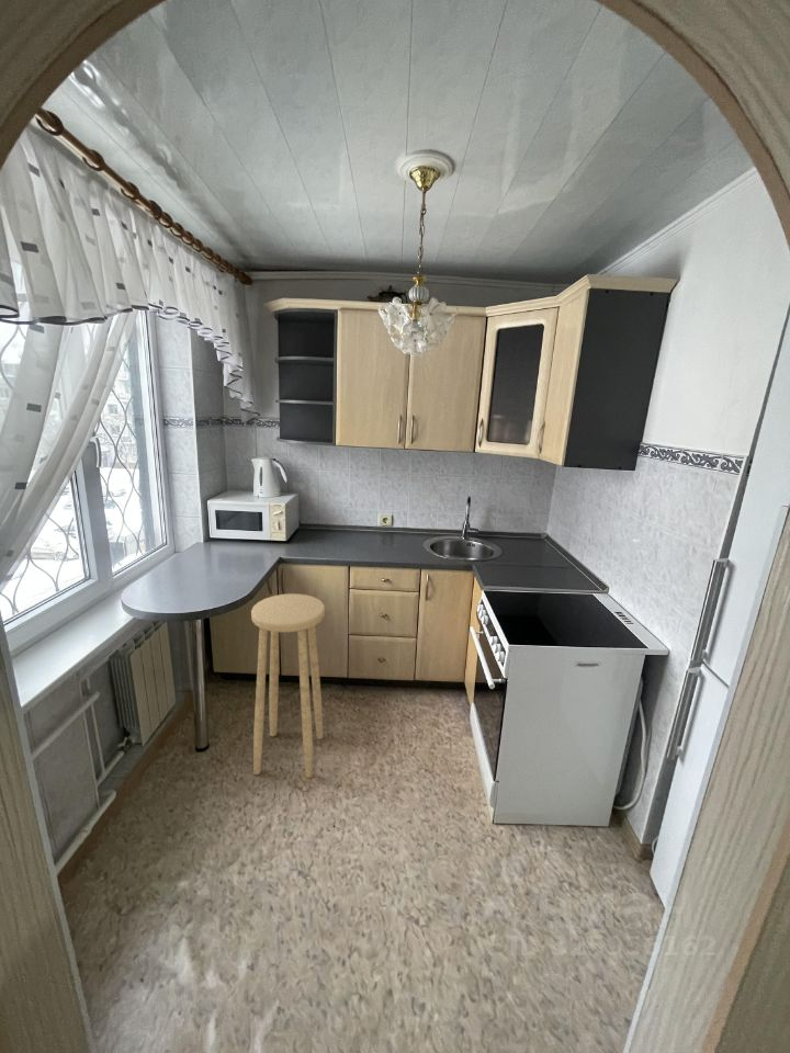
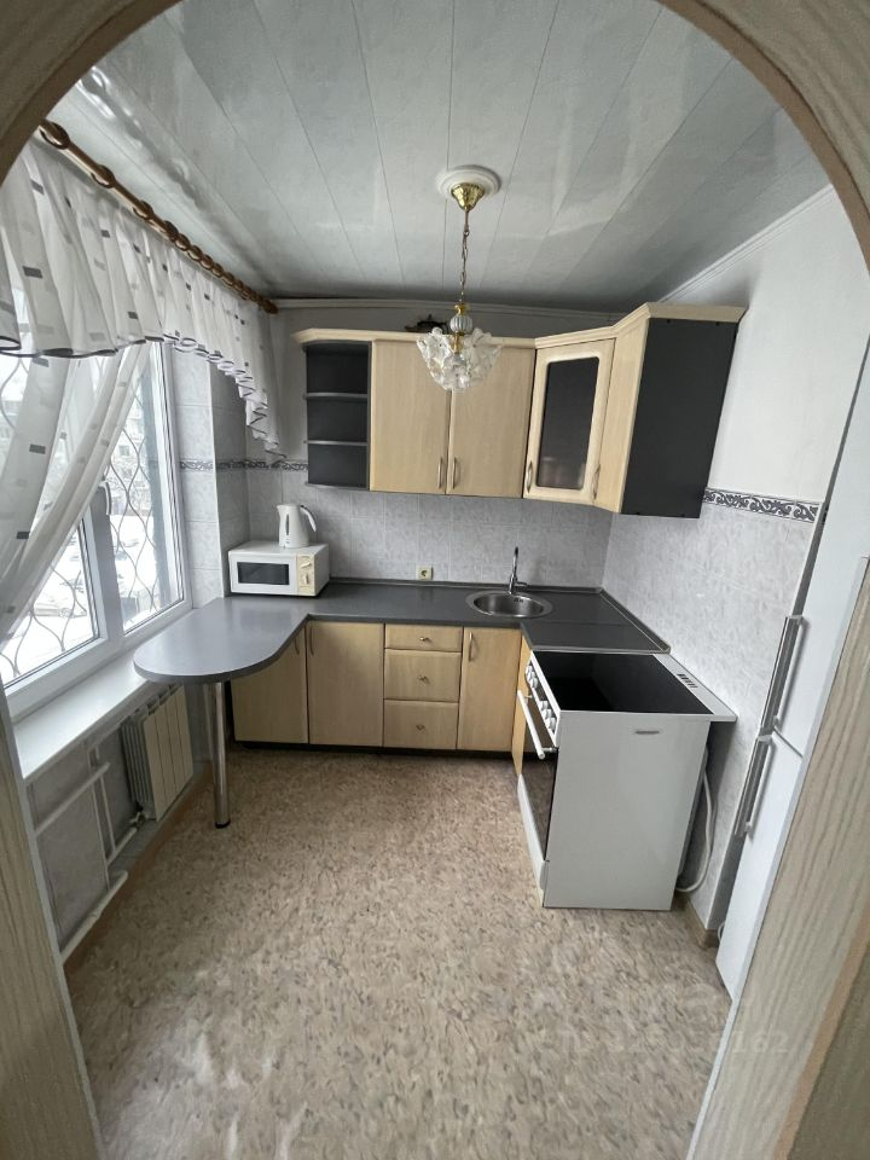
- stool (300, 683)
